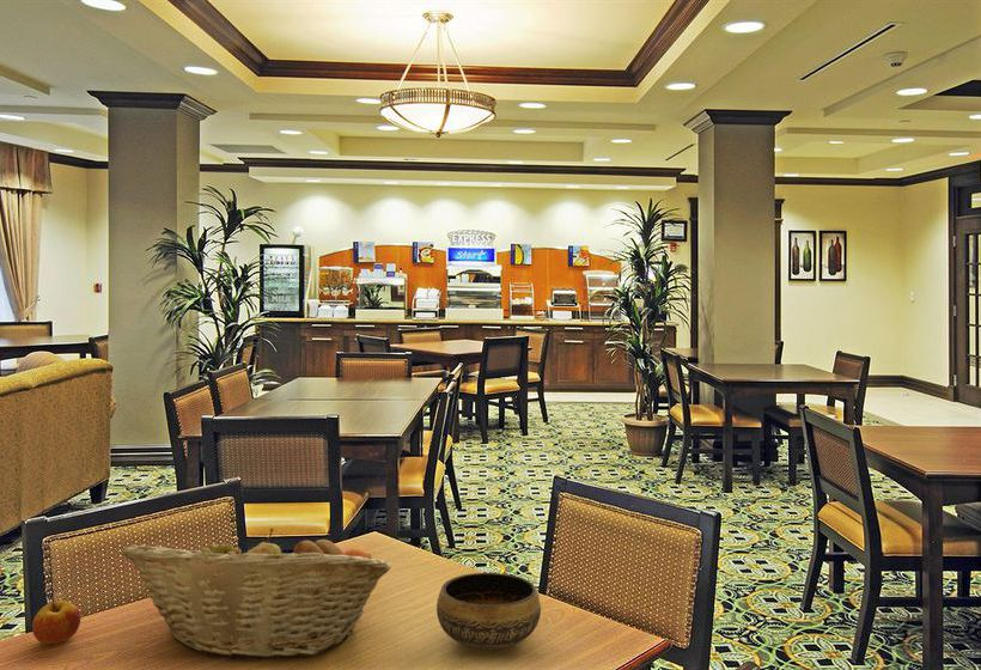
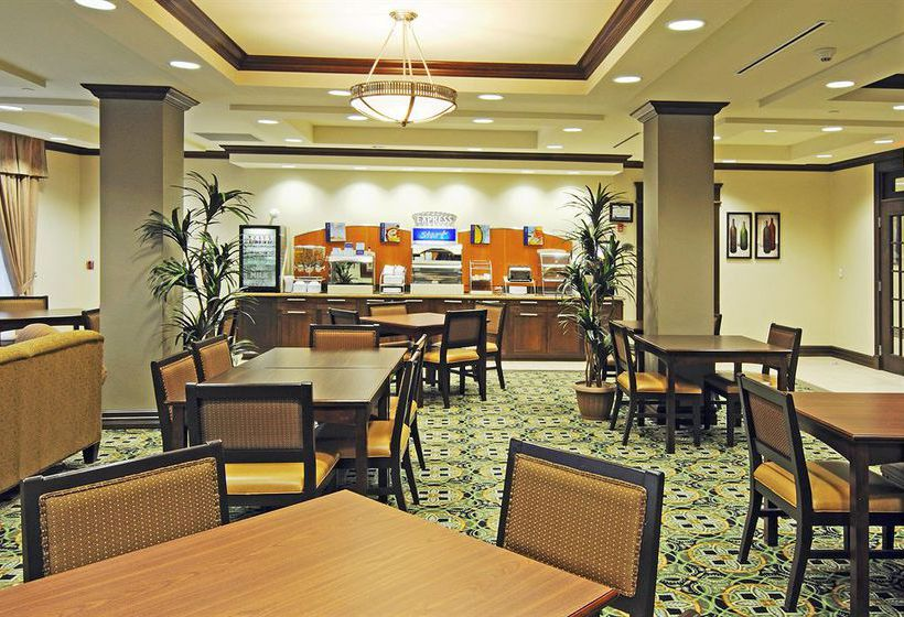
- fruit basket (260, 578)
- apple (56, 619)
- bowl (488, 614)
